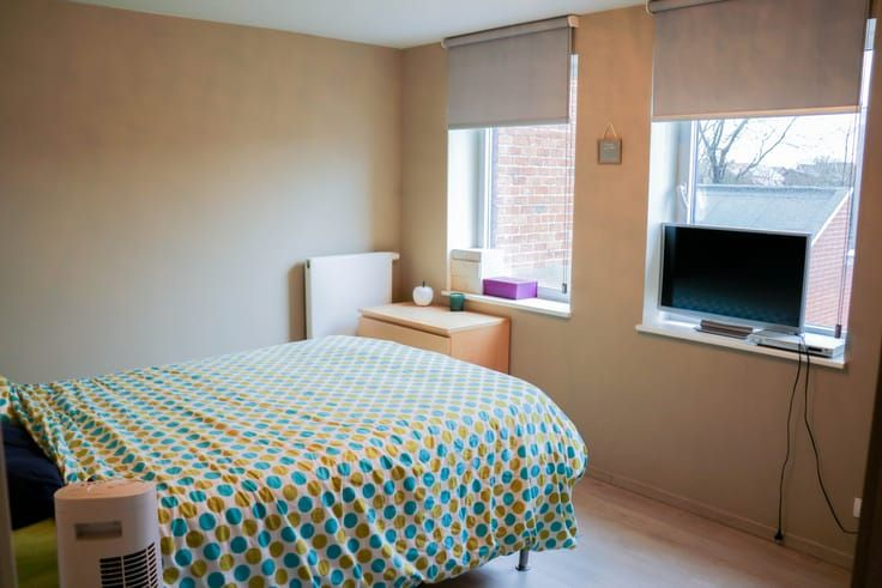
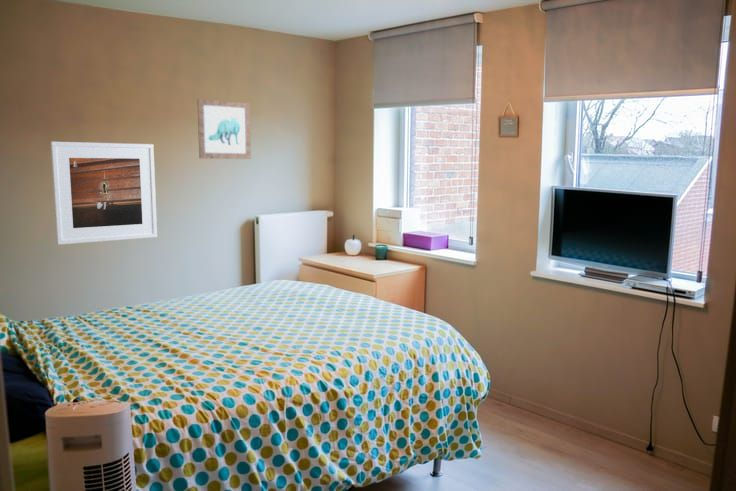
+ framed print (107, 192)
+ wall art (225, 130)
